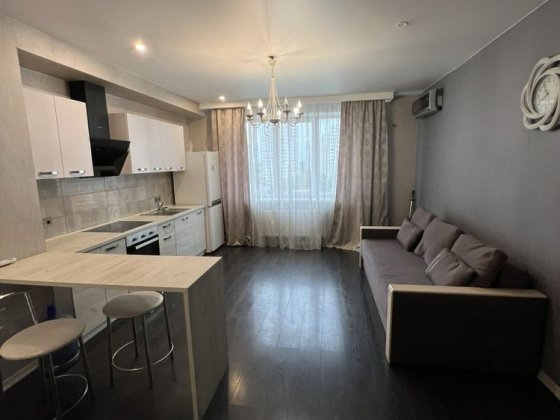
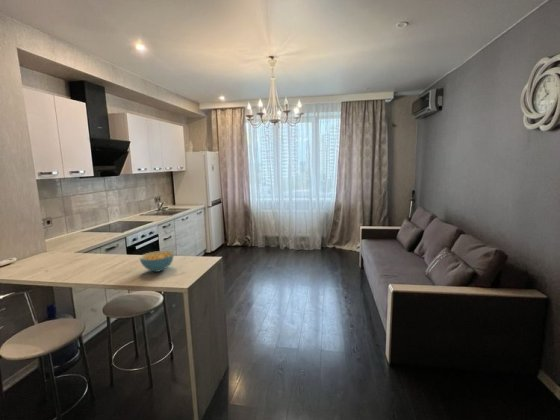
+ cereal bowl (157, 262)
